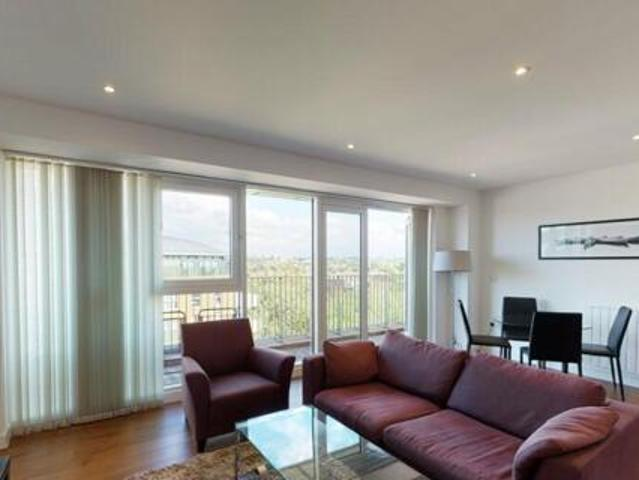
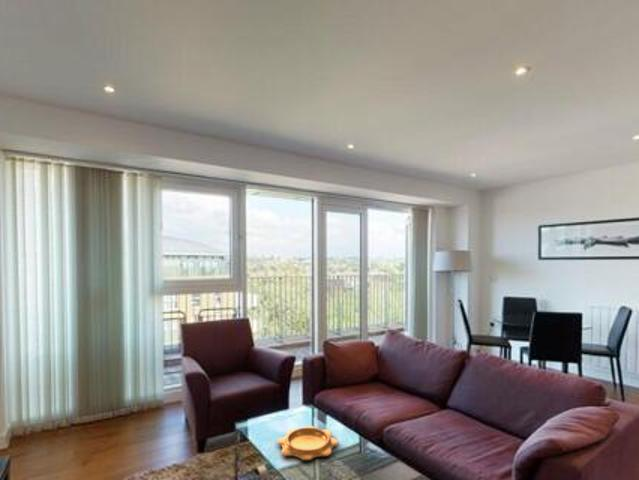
+ decorative bowl (307, 441)
